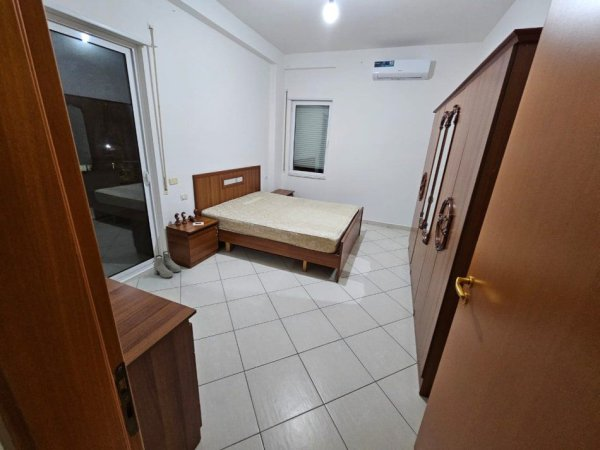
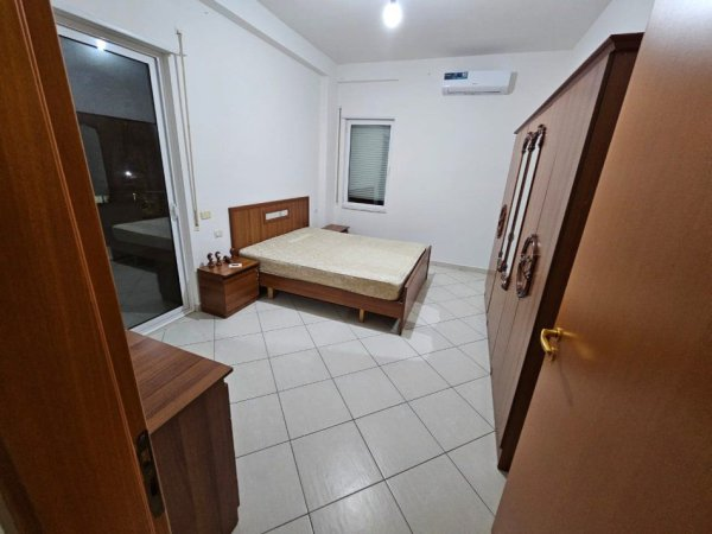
- boots (166, 263)
